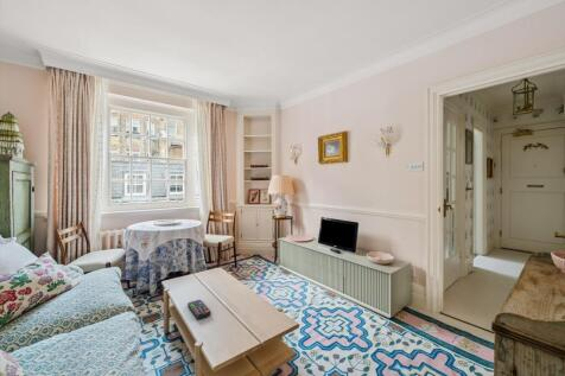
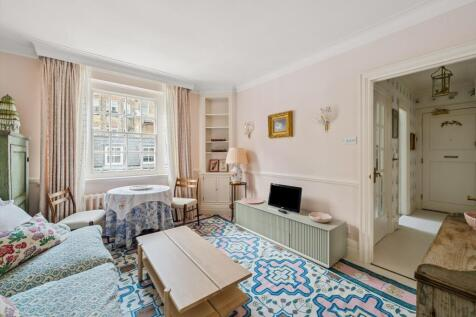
- remote control (198, 308)
